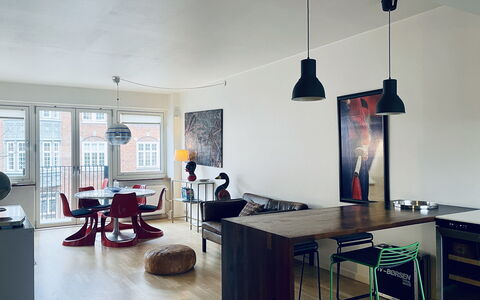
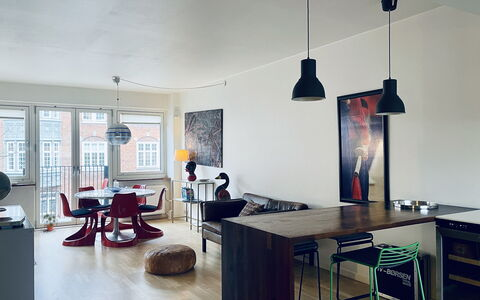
+ potted plant (51, 220)
